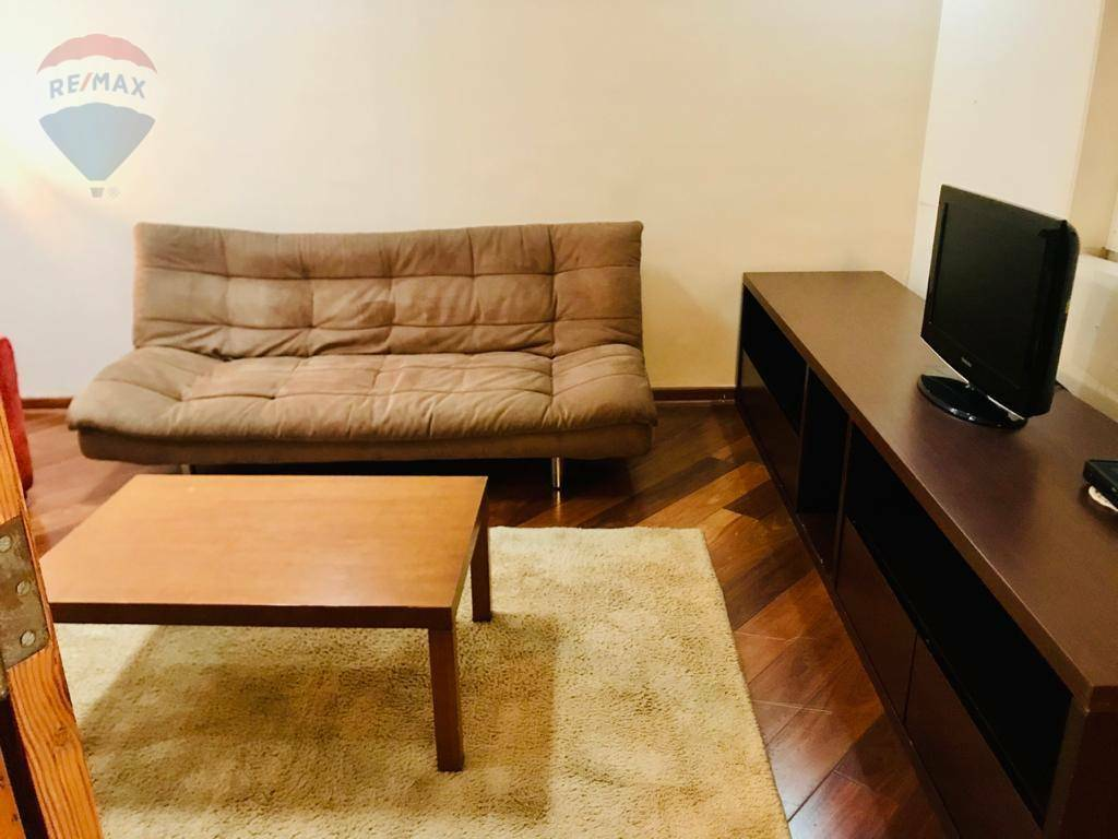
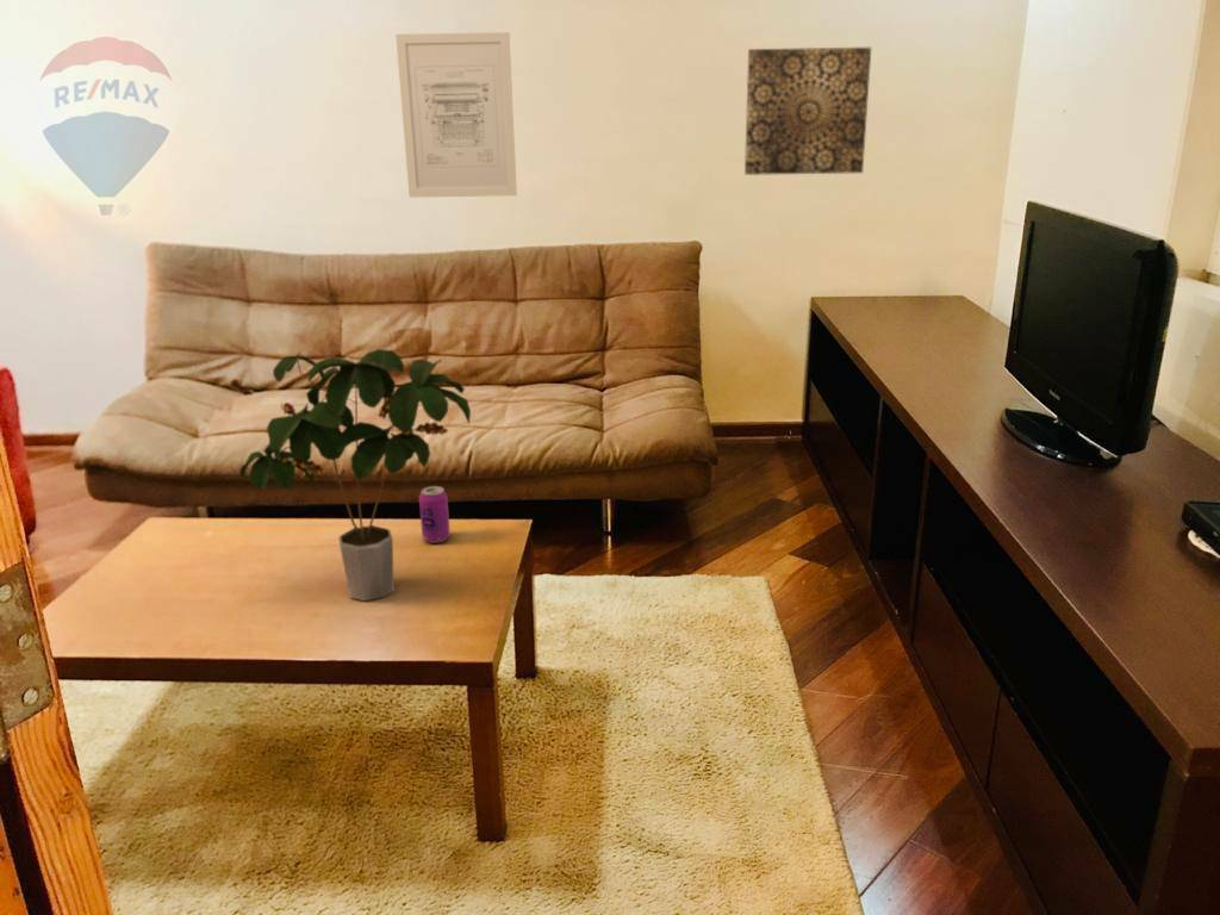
+ potted plant (356, 473)
+ wall art (458, 117)
+ wall art (805, 112)
+ beverage can (434, 513)
